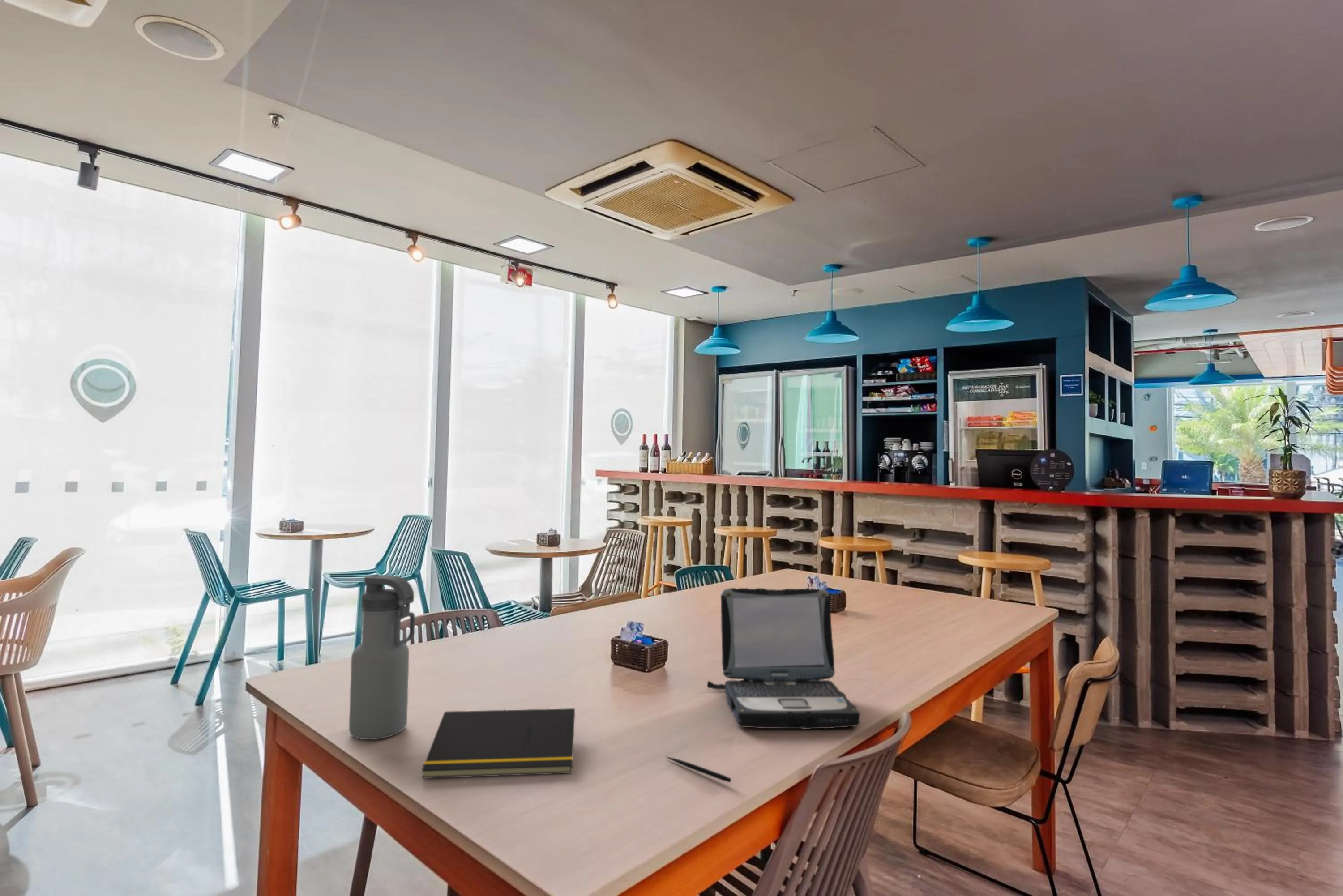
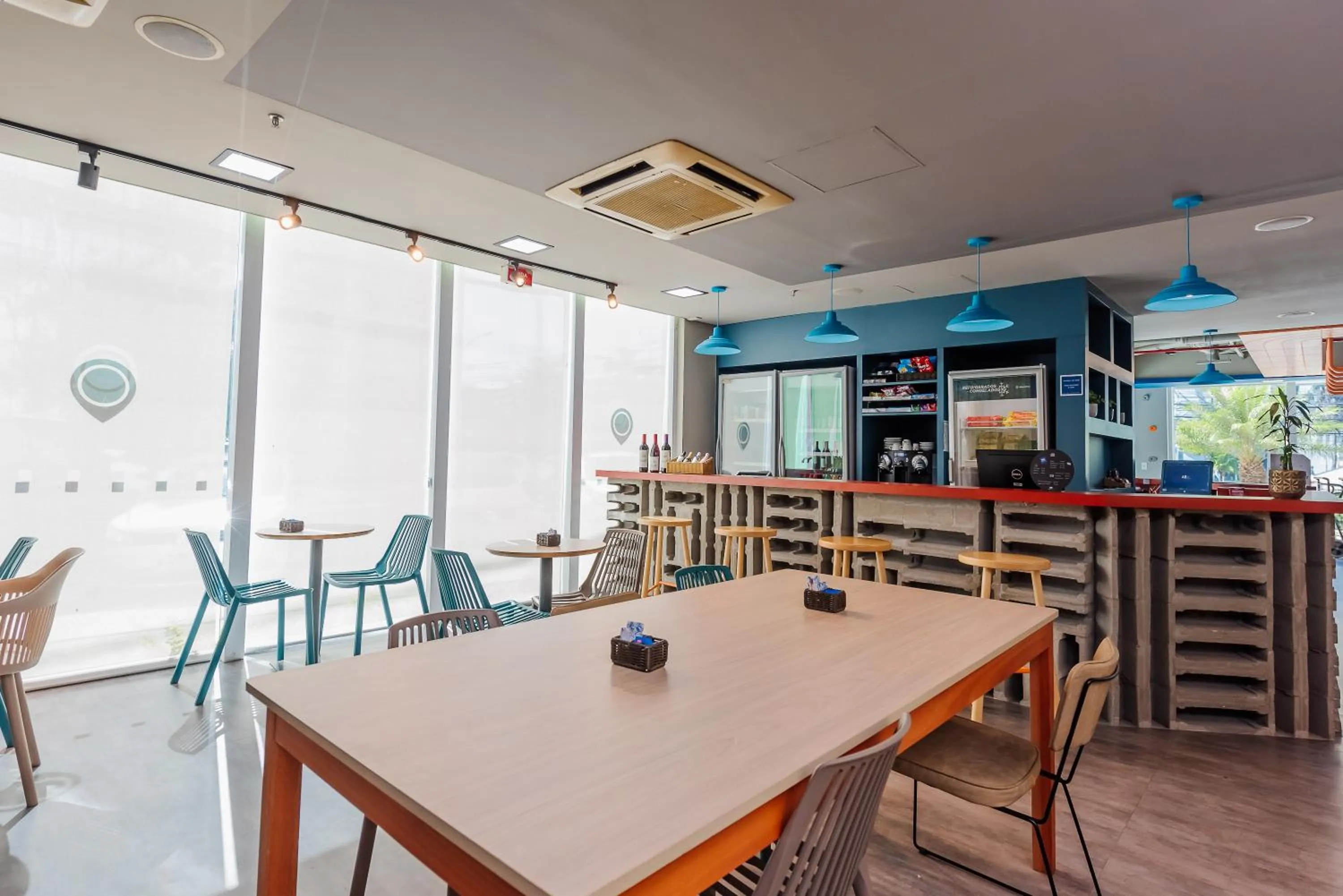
- laptop (783, 651)
- pen (697, 767)
- notepad (505, 740)
- water bottle (381, 653)
